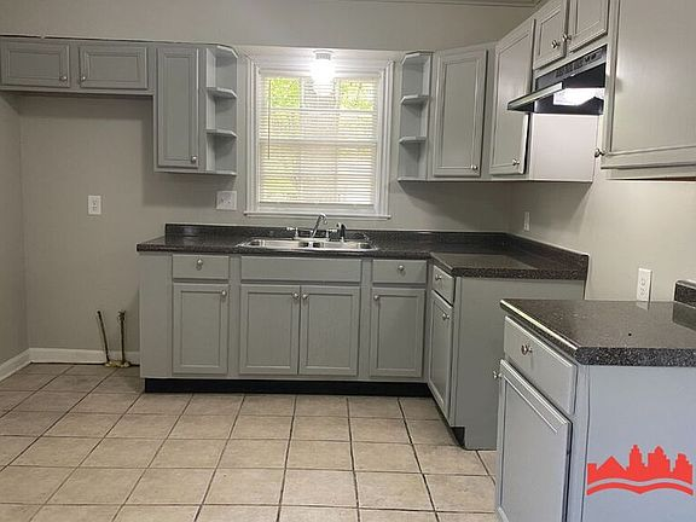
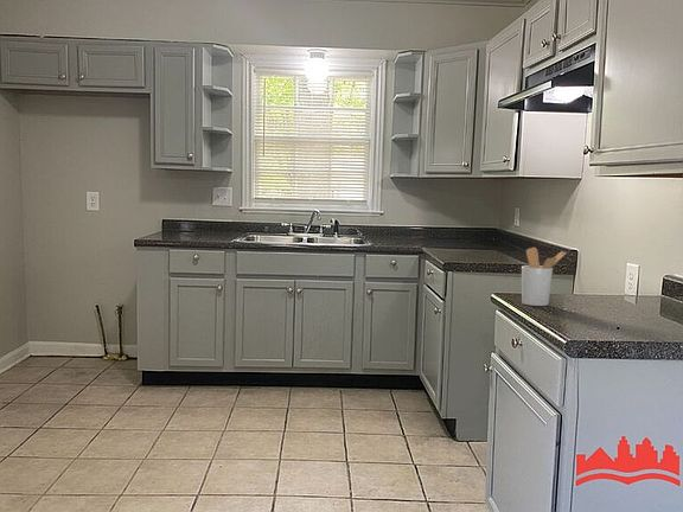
+ utensil holder (543, 276)
